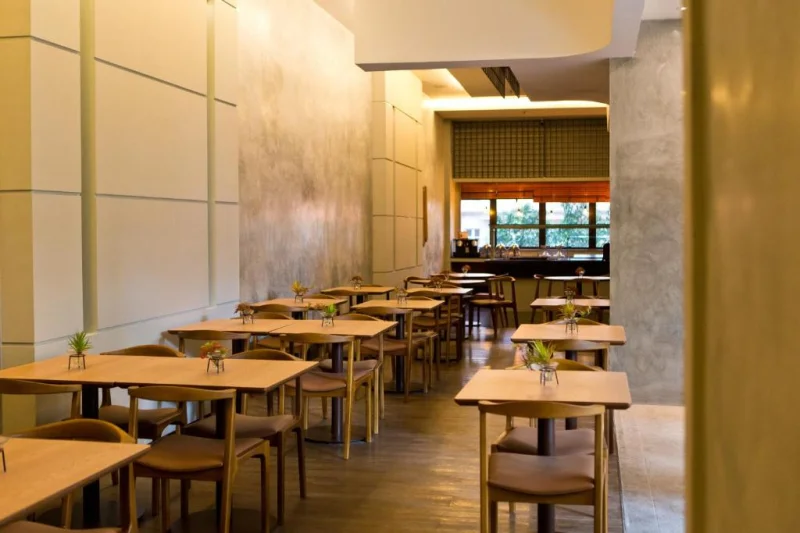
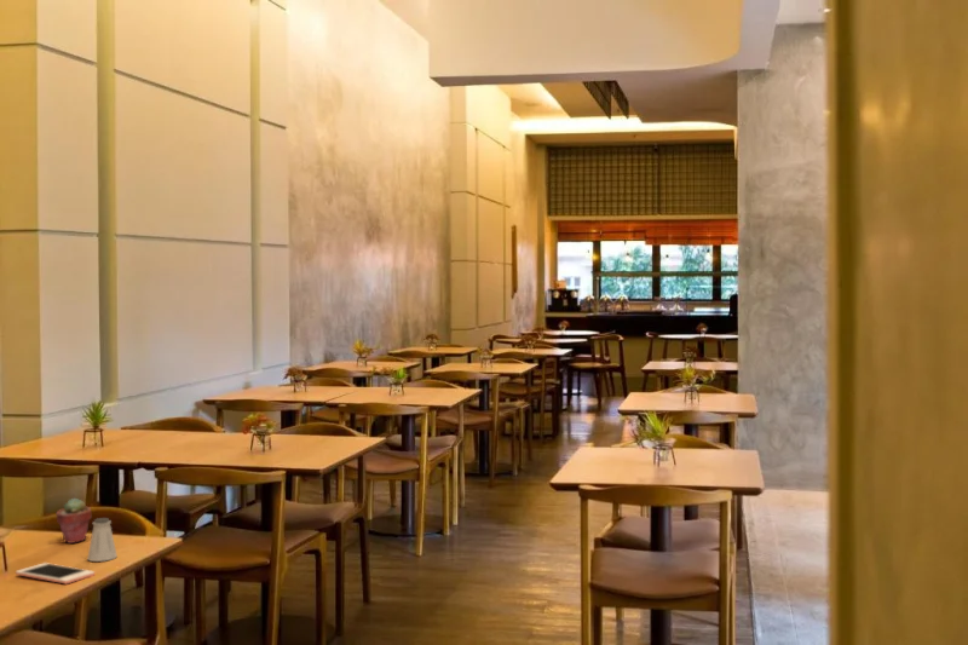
+ potted succulent (74, 519)
+ saltshaker (102, 537)
+ cell phone (54, 572)
